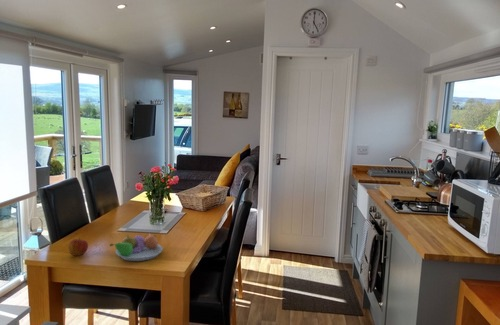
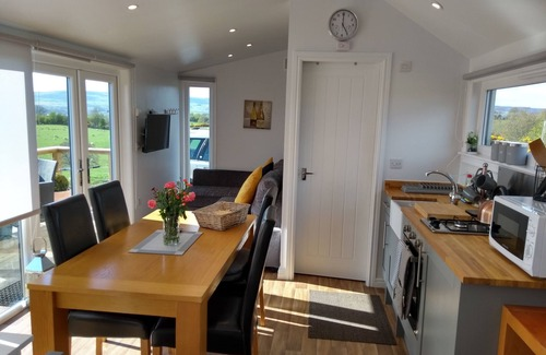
- apple (78, 246)
- fruit bowl (137, 245)
